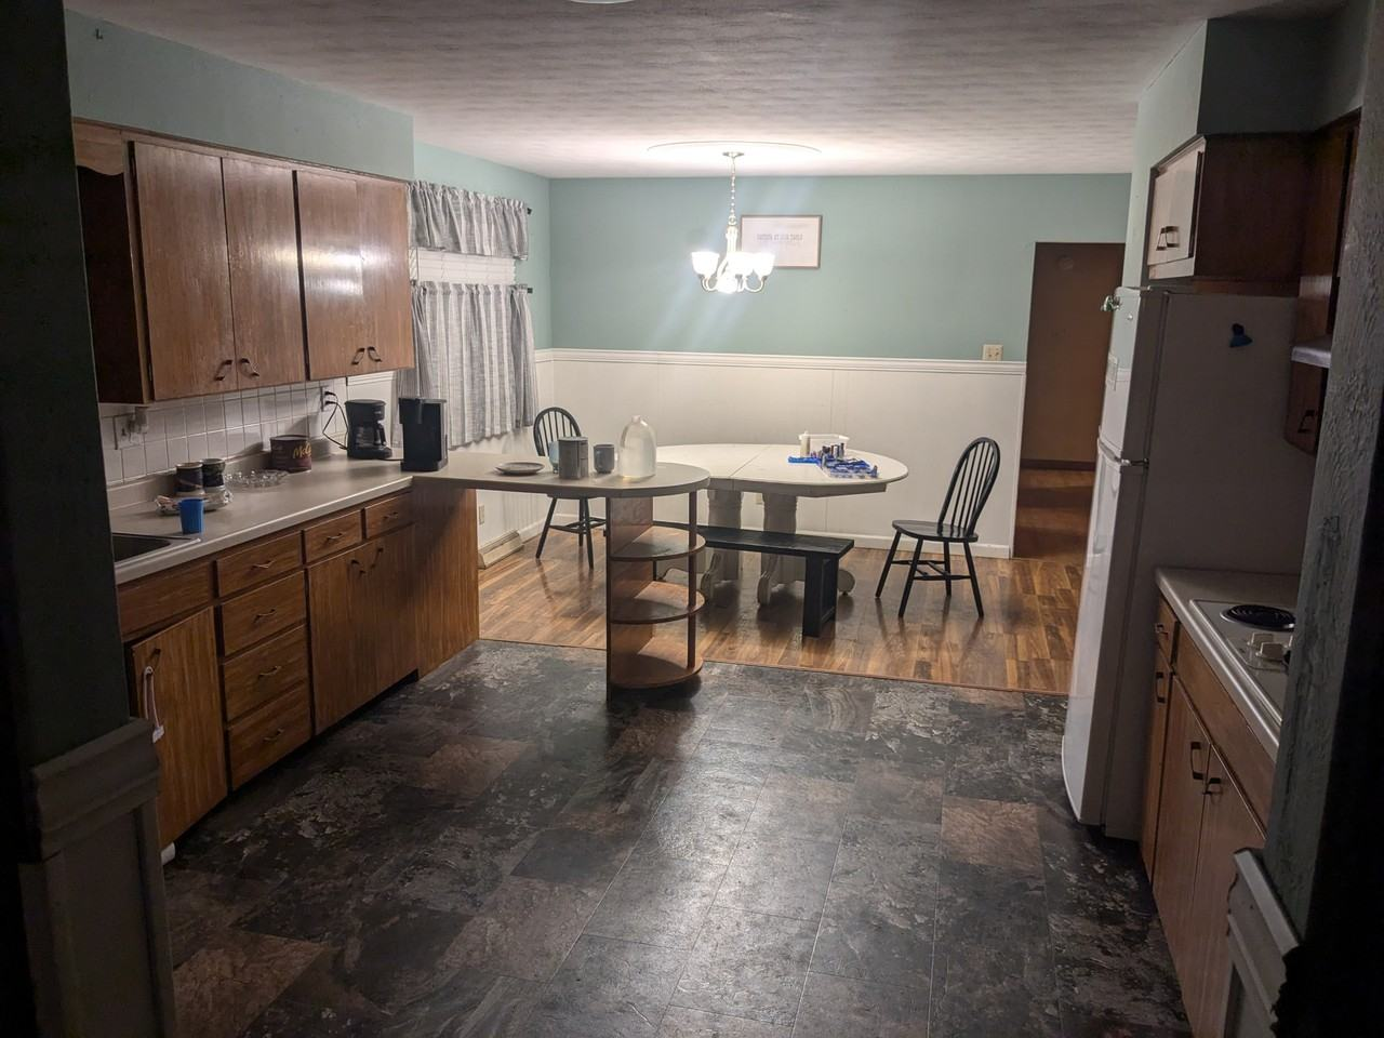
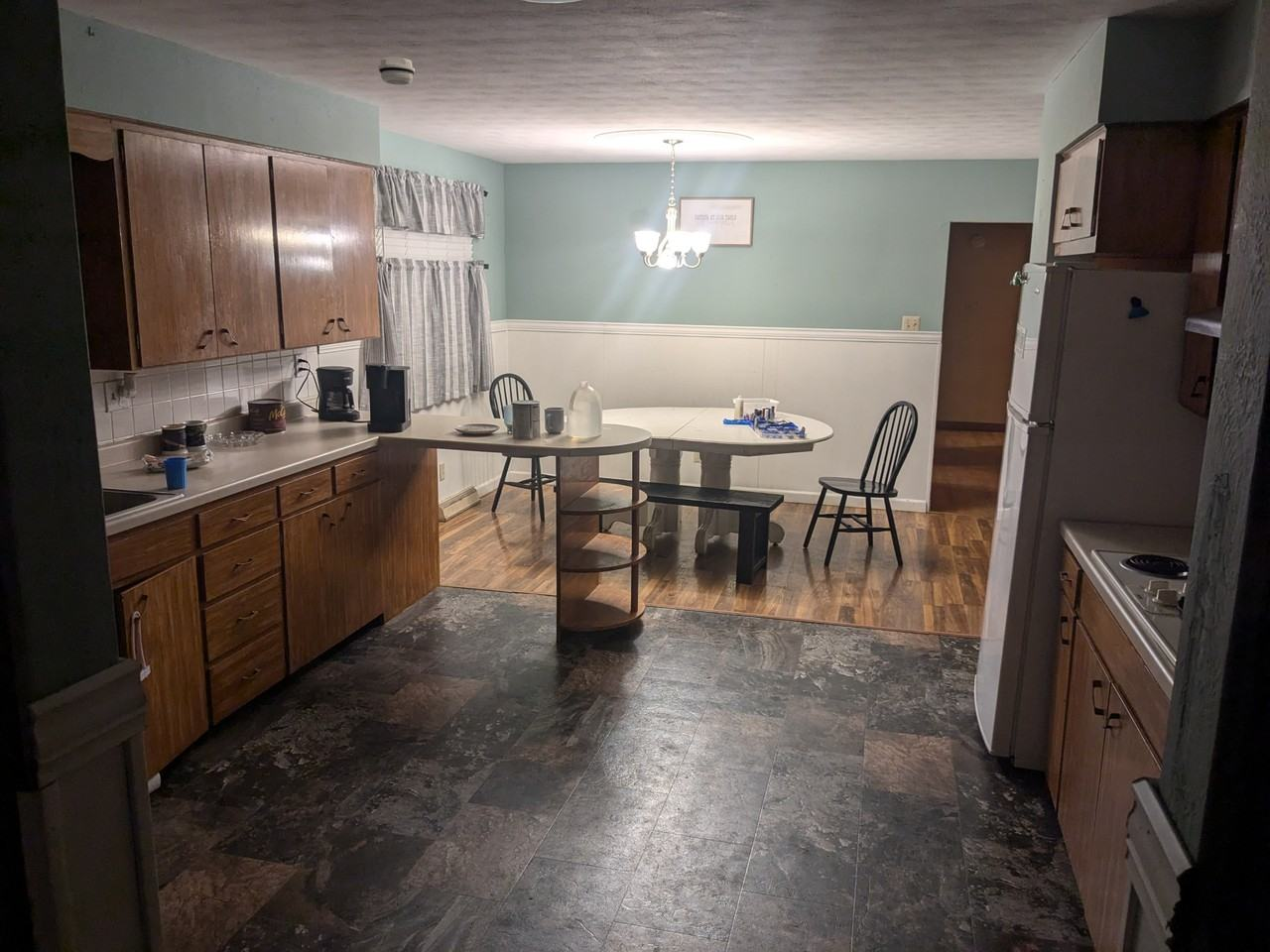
+ smoke detector (396, 71)
